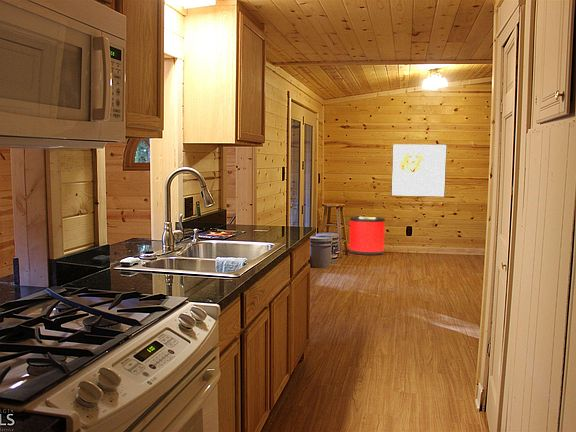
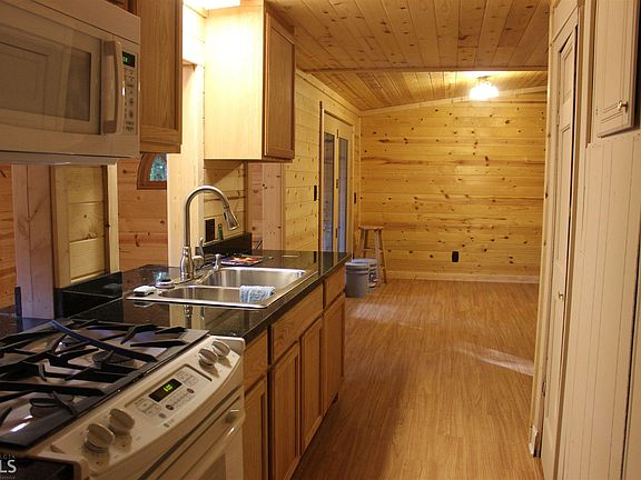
- trash can (366, 235)
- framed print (418, 170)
